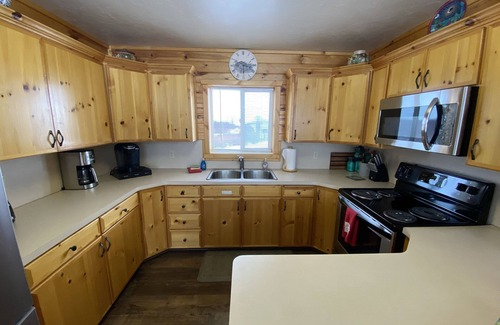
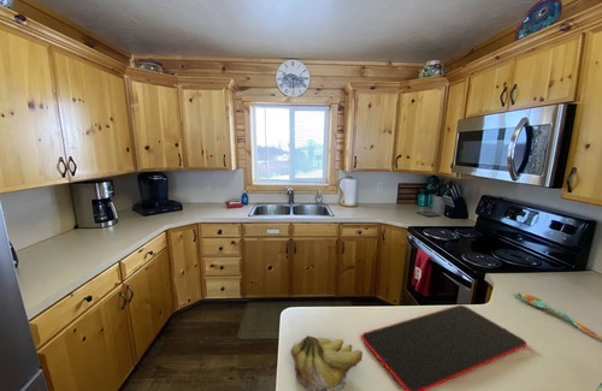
+ fruit (327, 350)
+ cutting board (442, 339)
+ spoon (557, 313)
